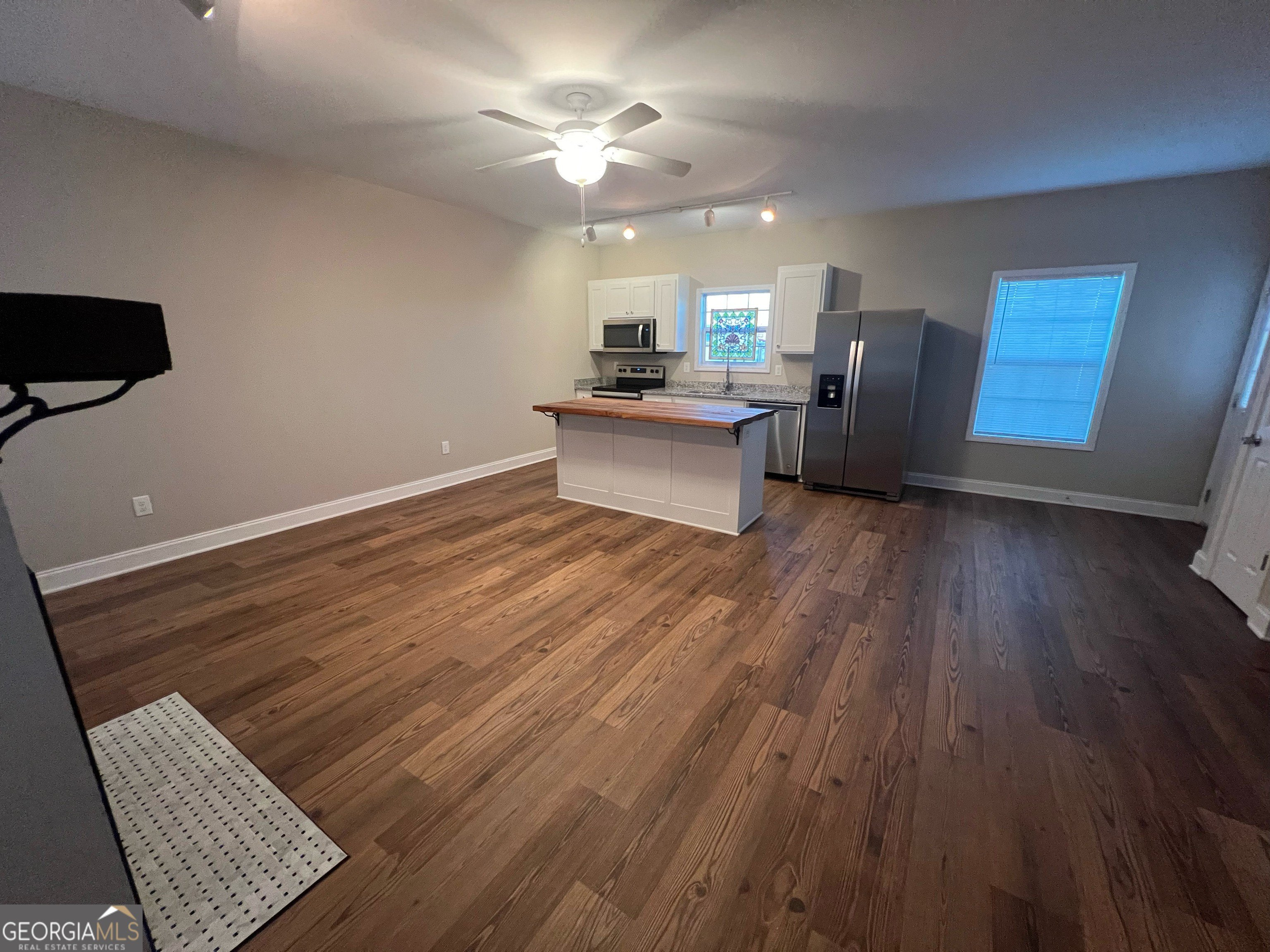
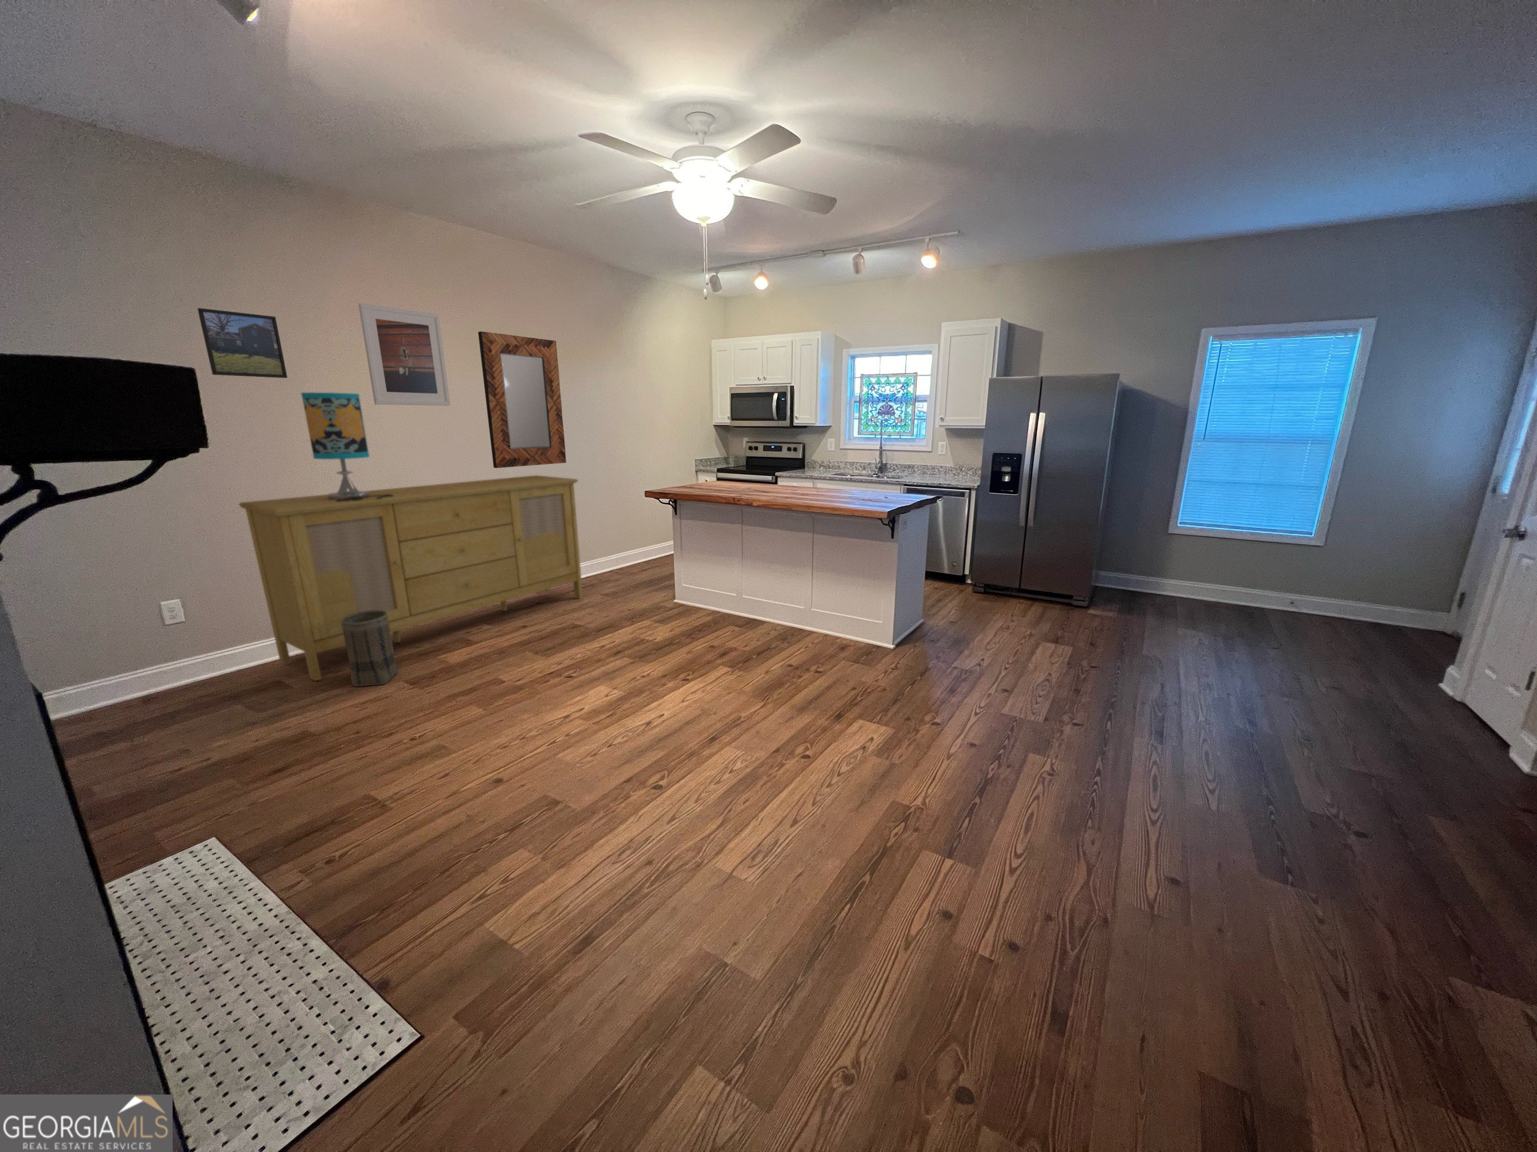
+ basket (370, 649)
+ table lamp (349, 447)
+ home mirror (525, 403)
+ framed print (244, 345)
+ sideboard (445, 559)
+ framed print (408, 358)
